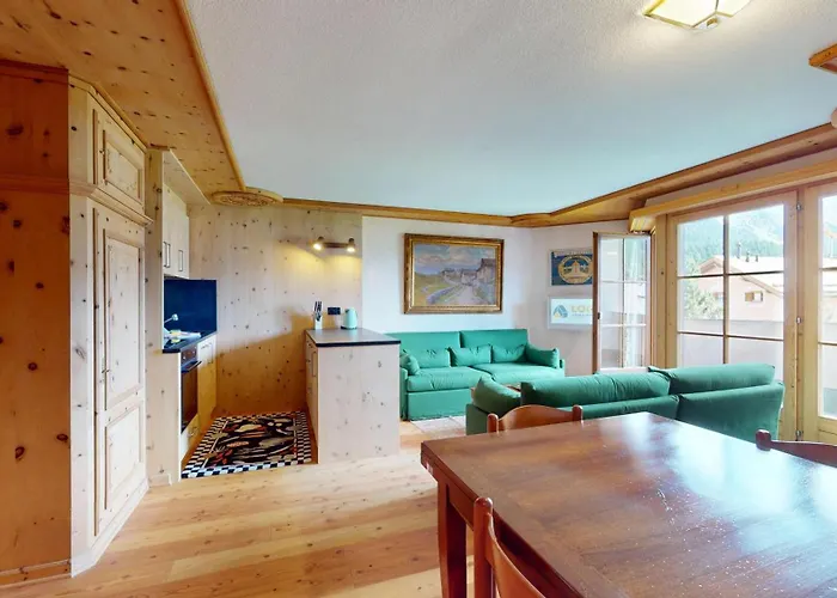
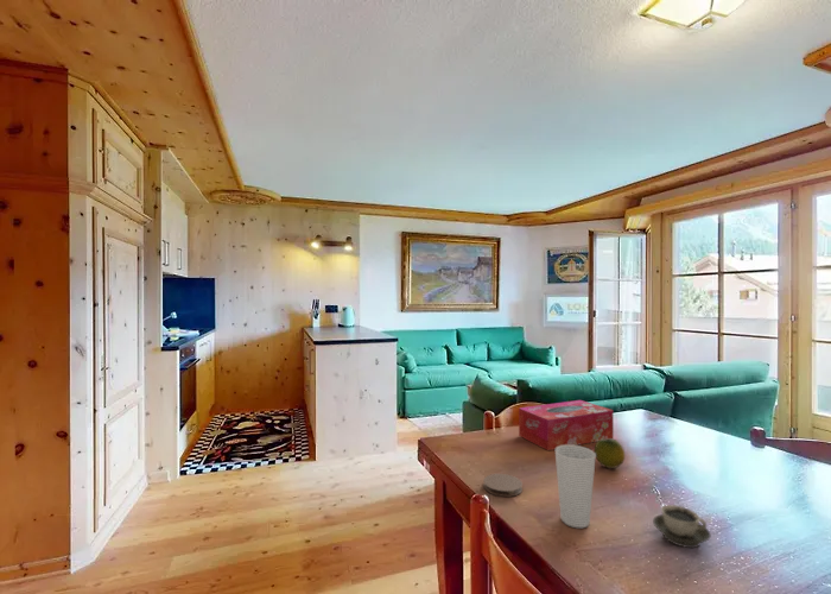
+ coaster (502, 484)
+ cup (680, 525)
+ tissue box (565, 423)
+ cup (575, 486)
+ fruit (609, 451)
